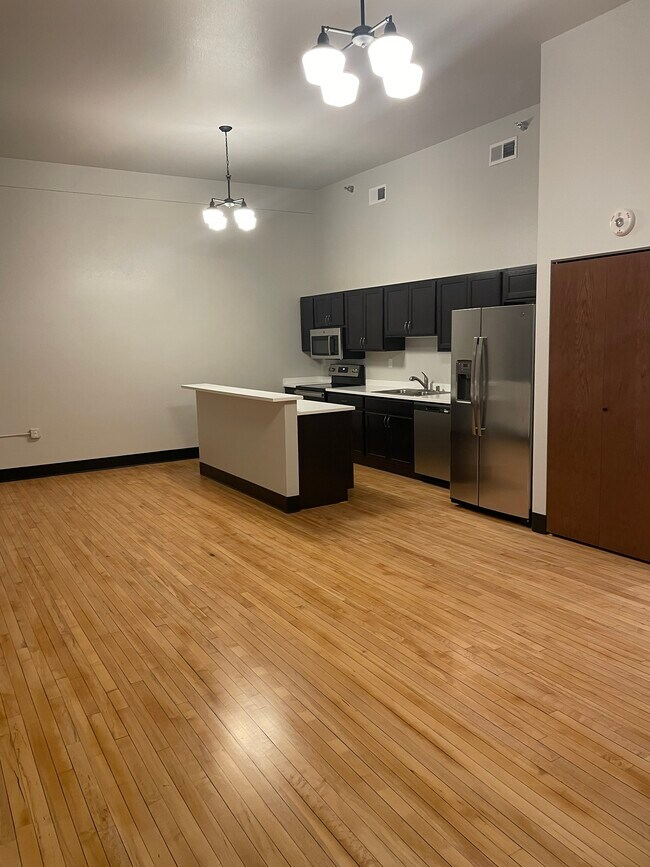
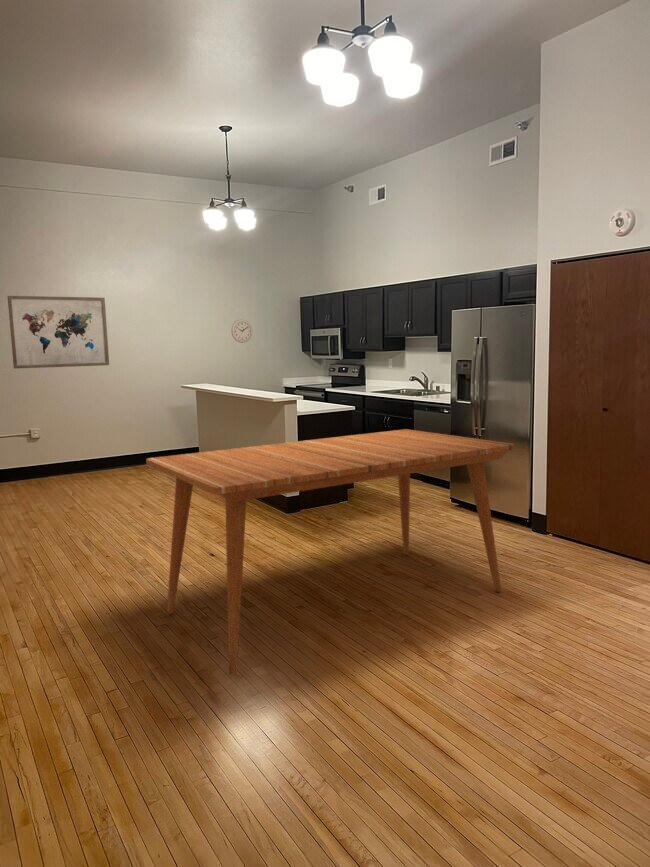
+ wall art (60, 332)
+ wall clock (242, 331)
+ dining table (329, 486)
